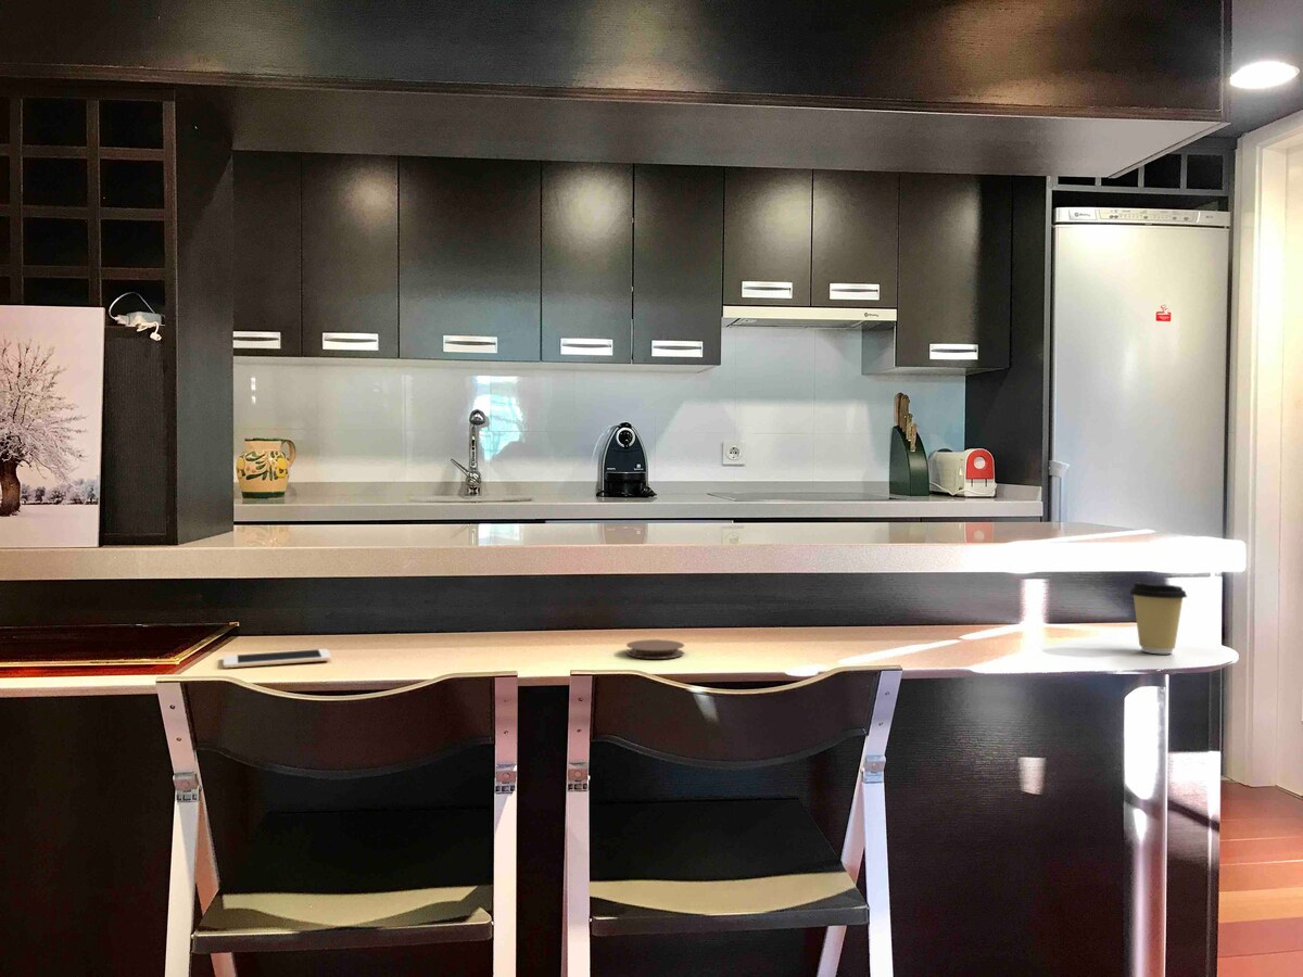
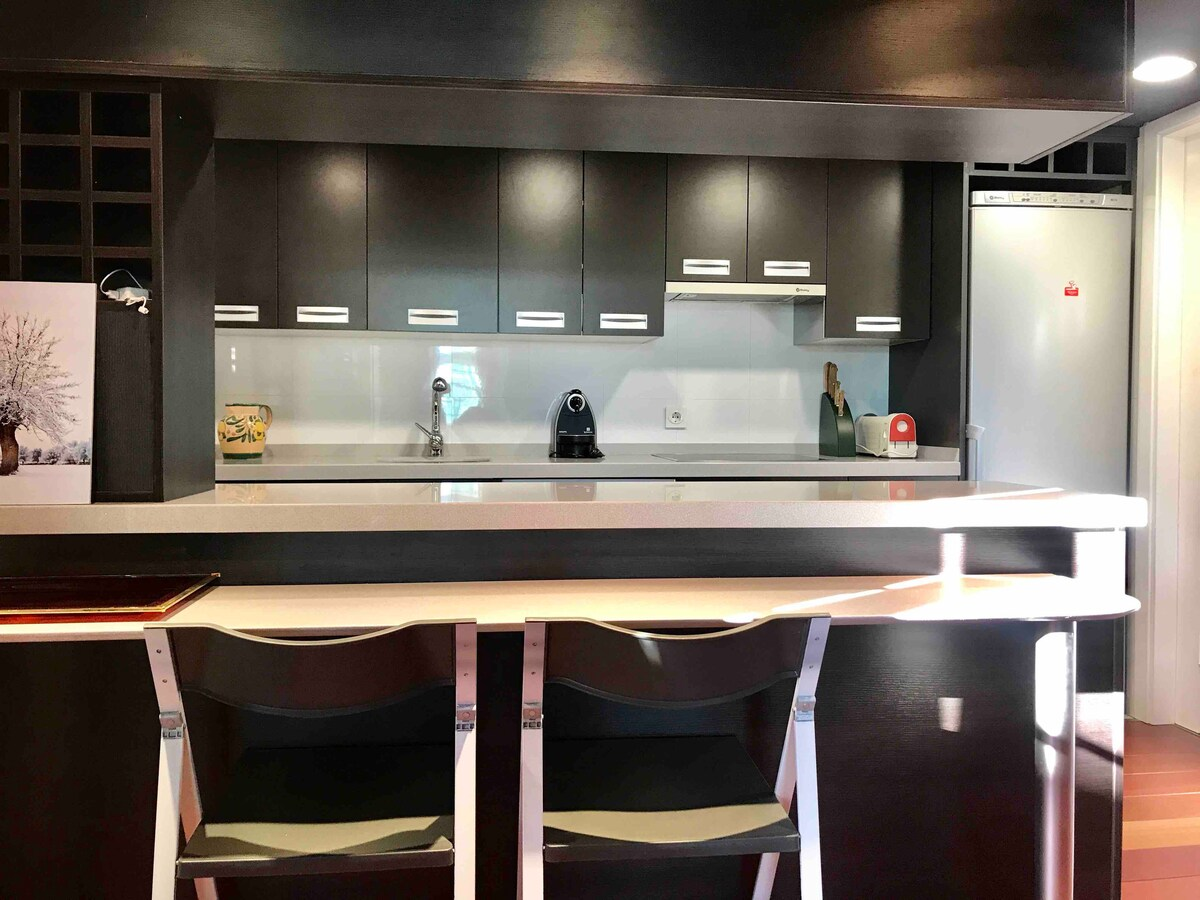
- cell phone (277, 658)
- coaster (655, 648)
- coffee cup (1157, 617)
